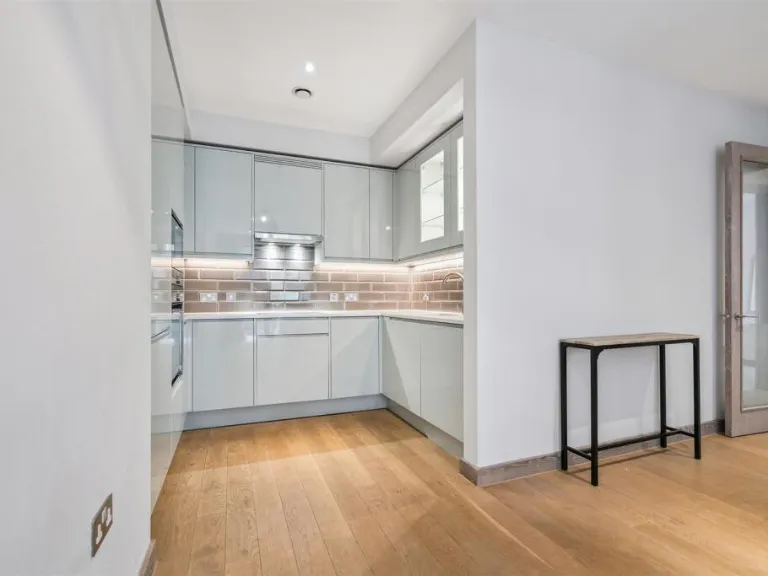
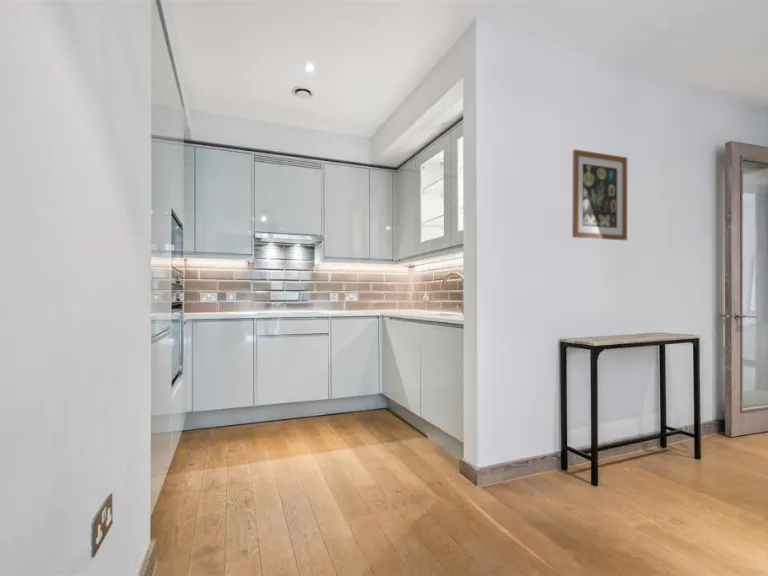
+ wall art (600, 196)
